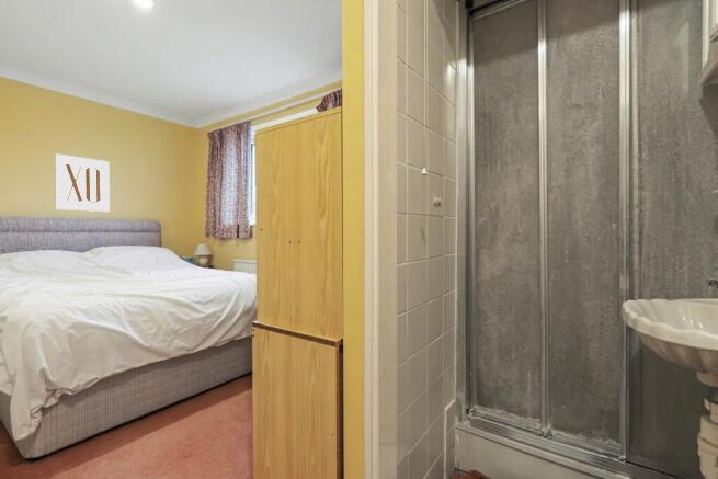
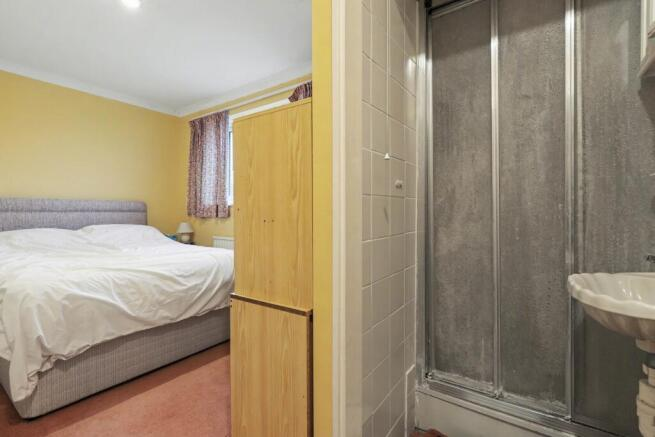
- wall art (83, 184)
